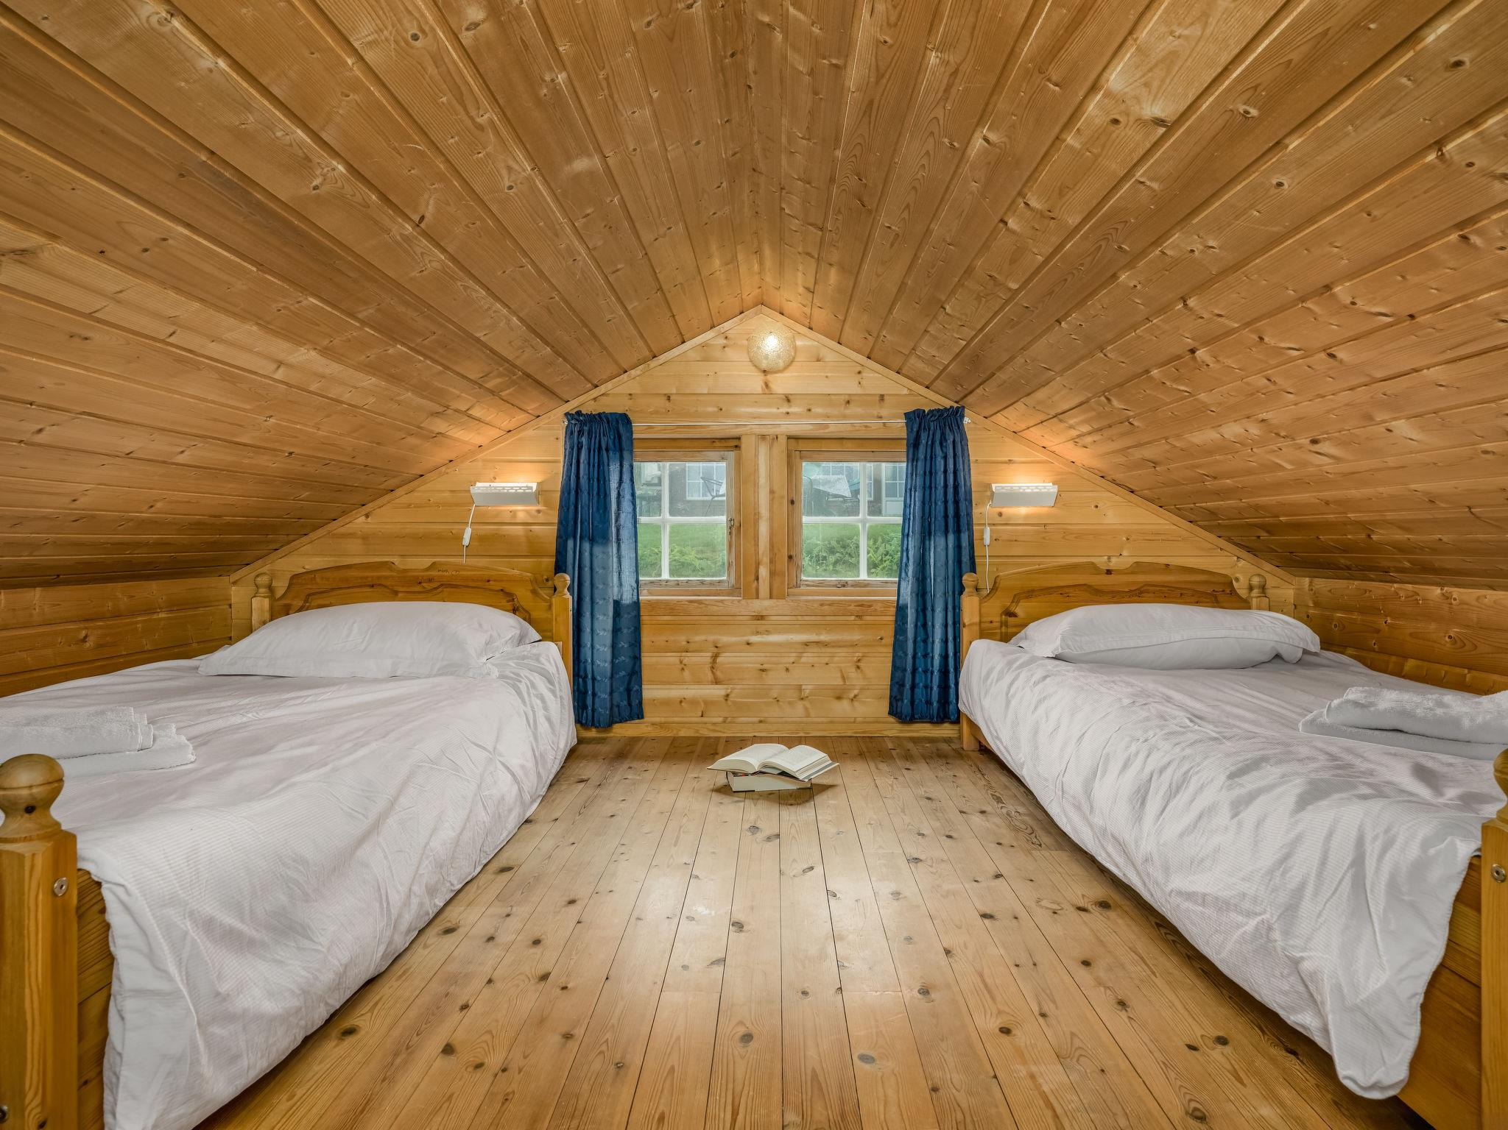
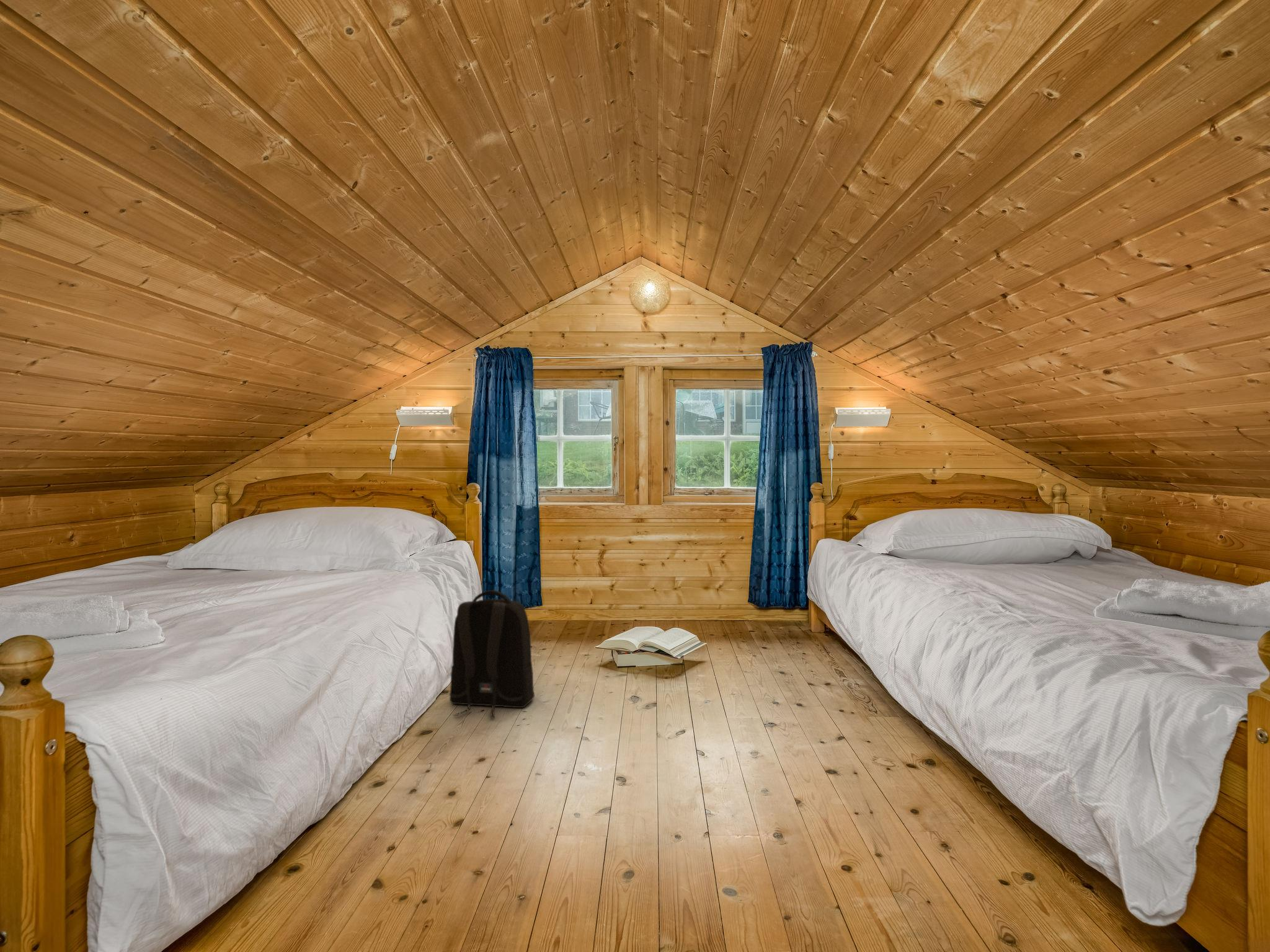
+ backpack (489, 648)
